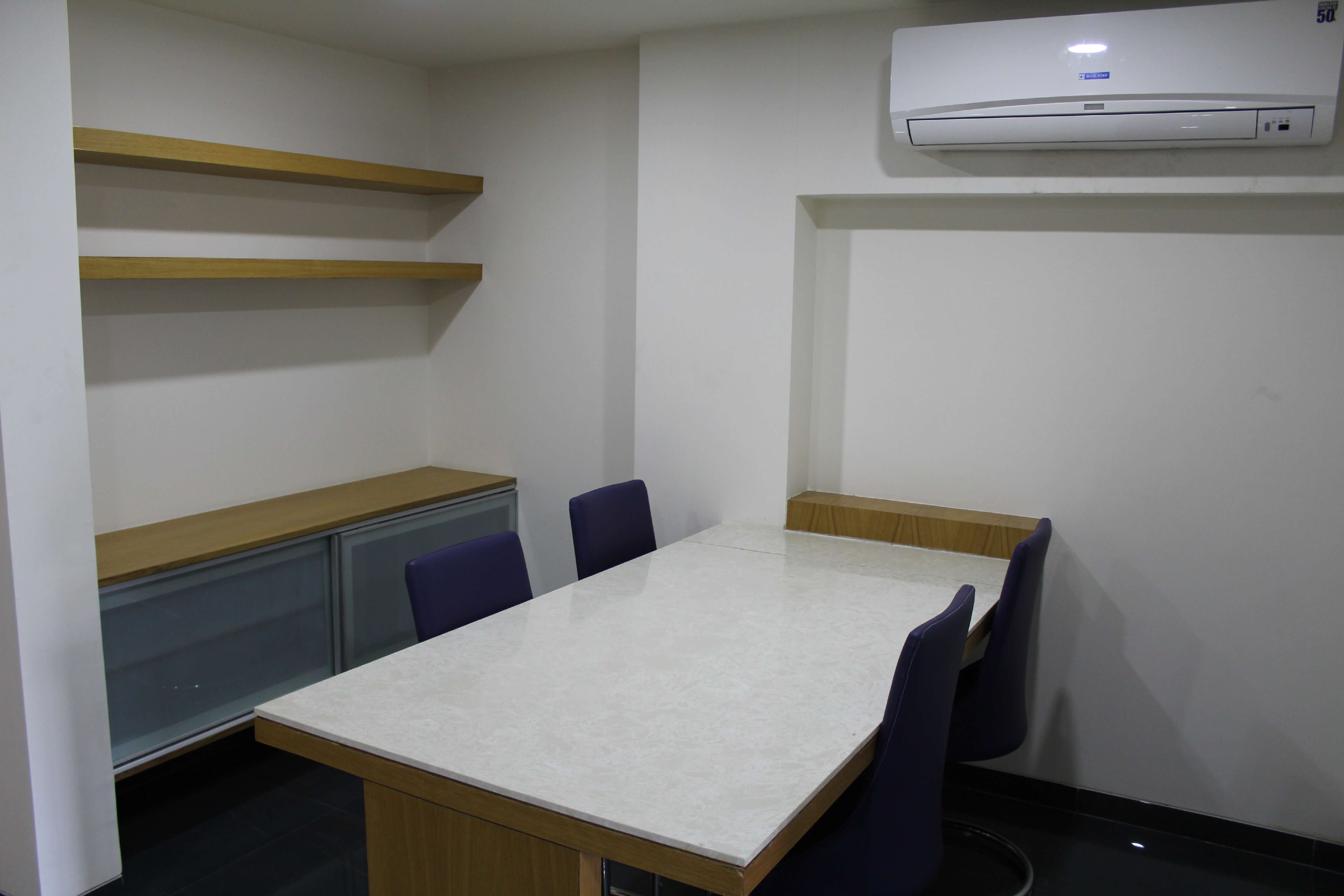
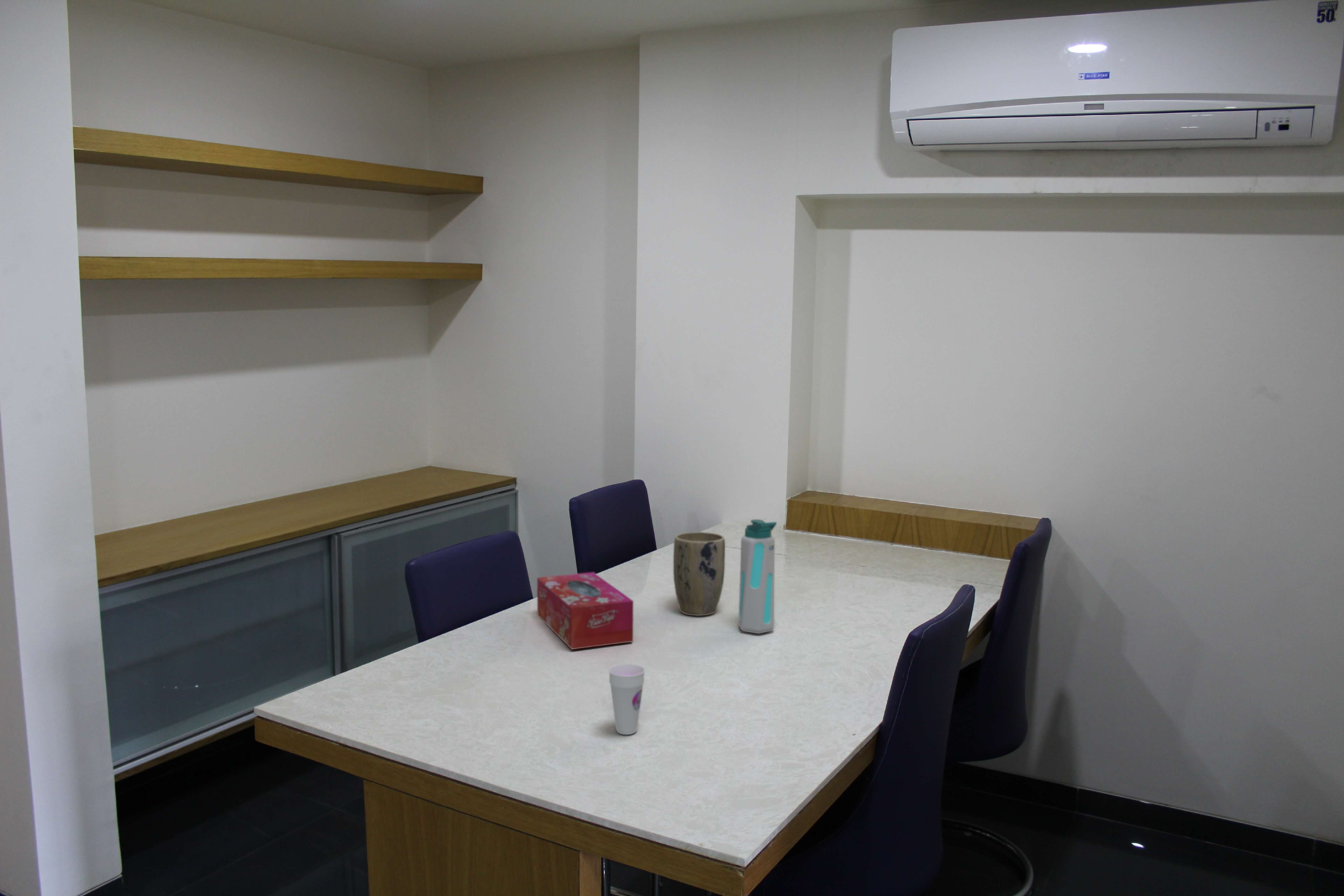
+ cup (626, 700)
+ plant pot (699, 574)
+ water bottle (759, 575)
+ tissue box (583, 608)
